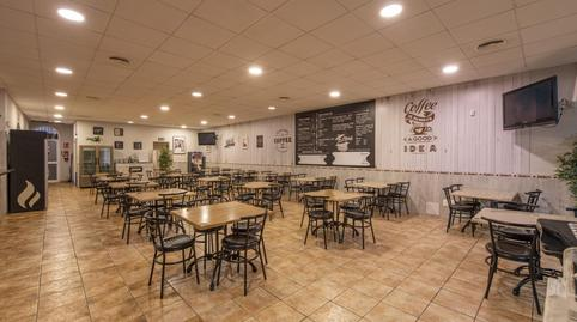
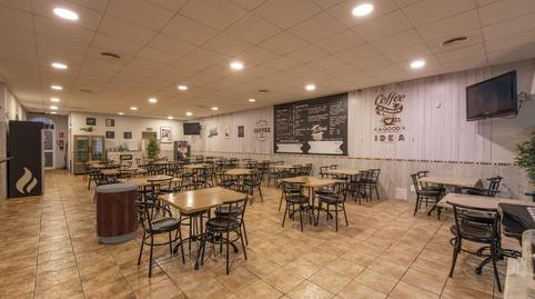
+ trash can (118, 211)
